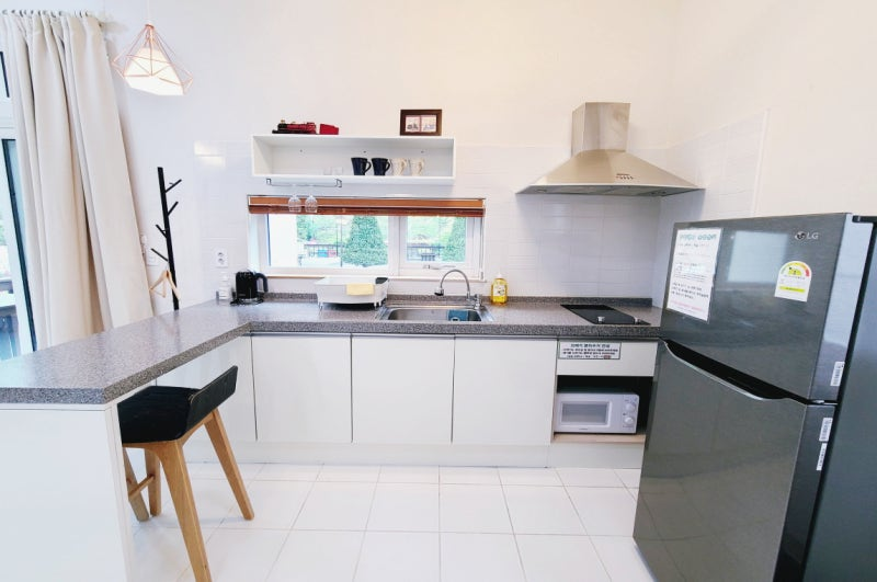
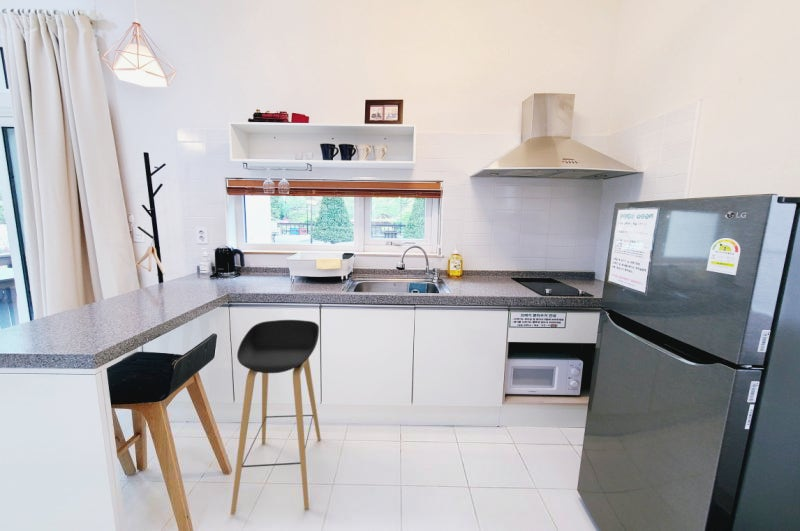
+ stool (281, 416)
